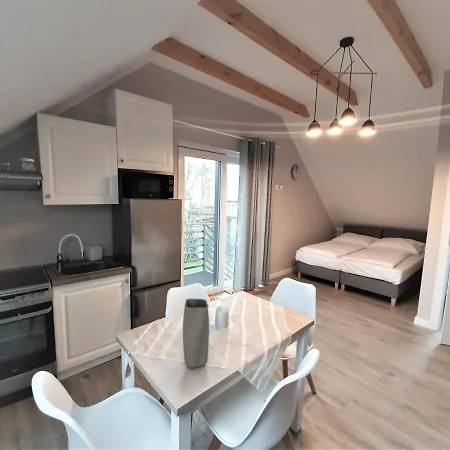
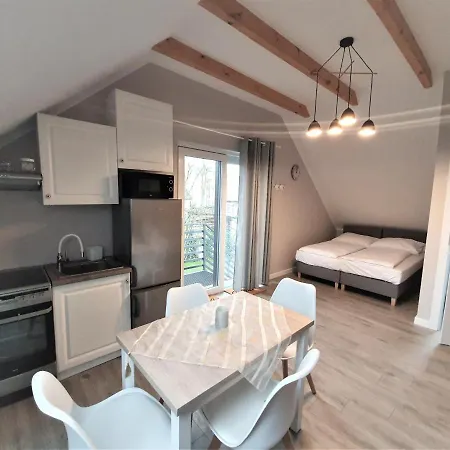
- vase (195, 333)
